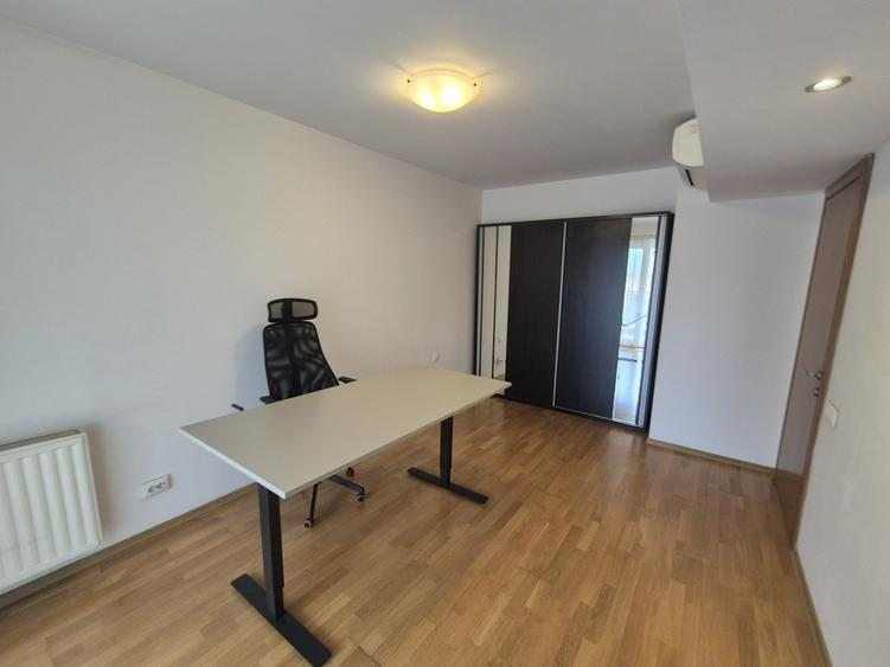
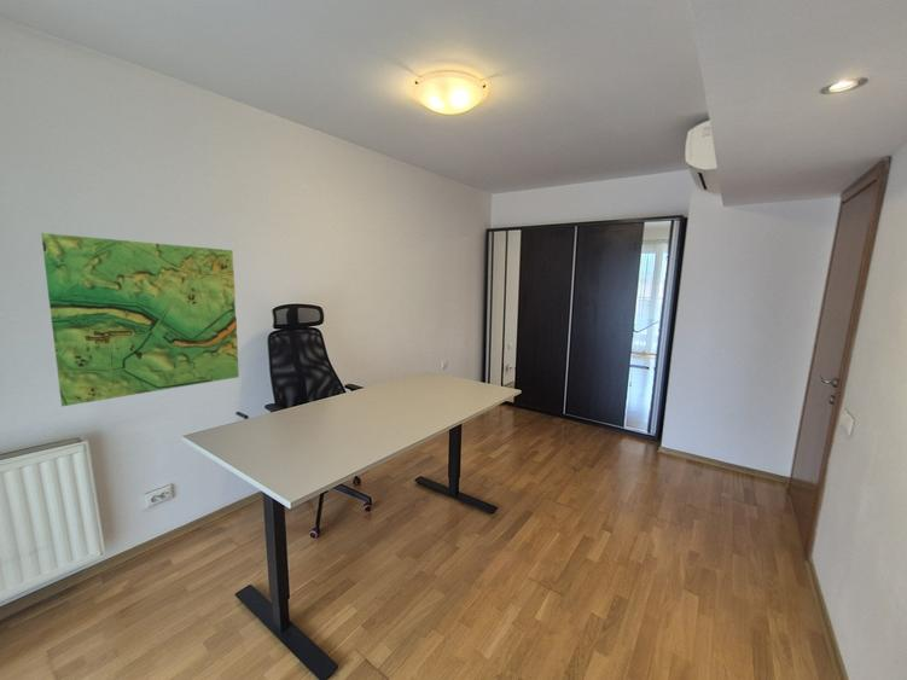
+ map (158, 318)
